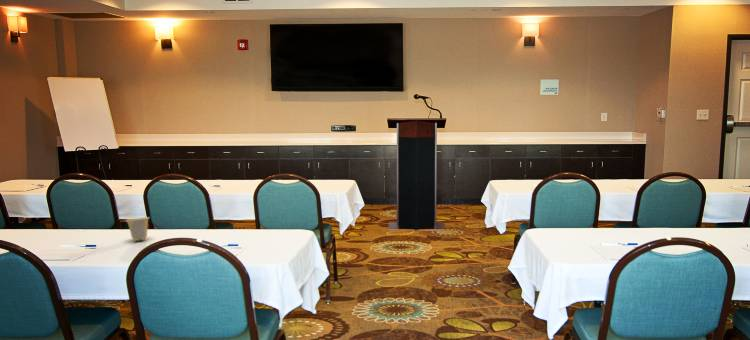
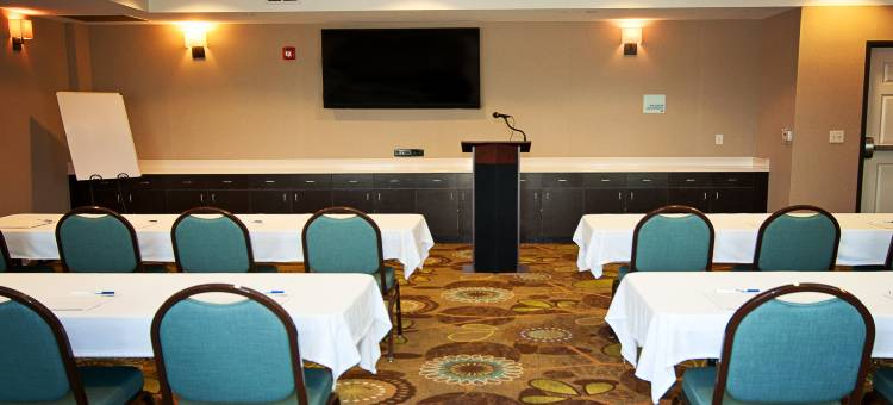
- cup (137, 228)
